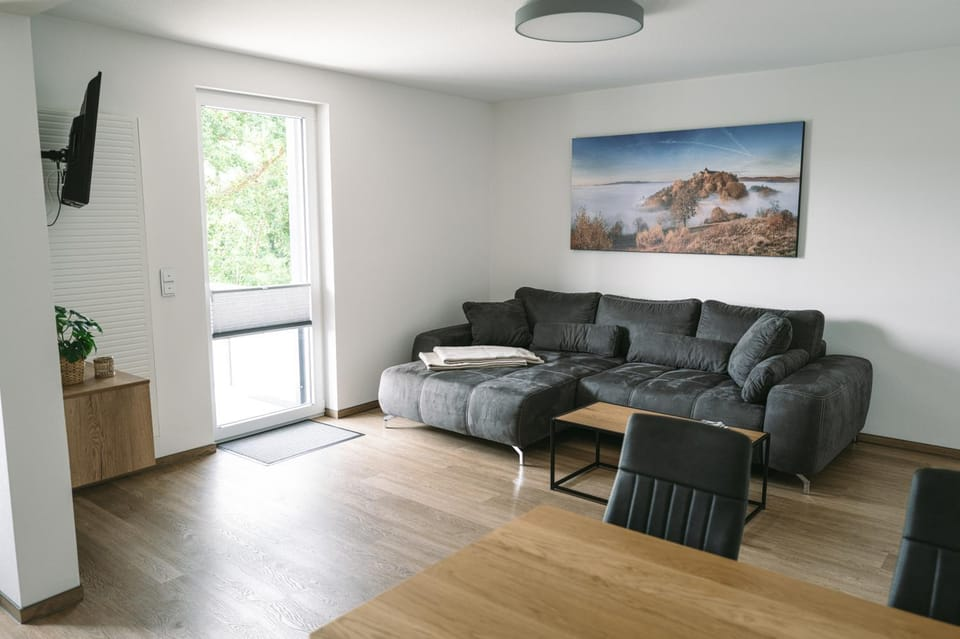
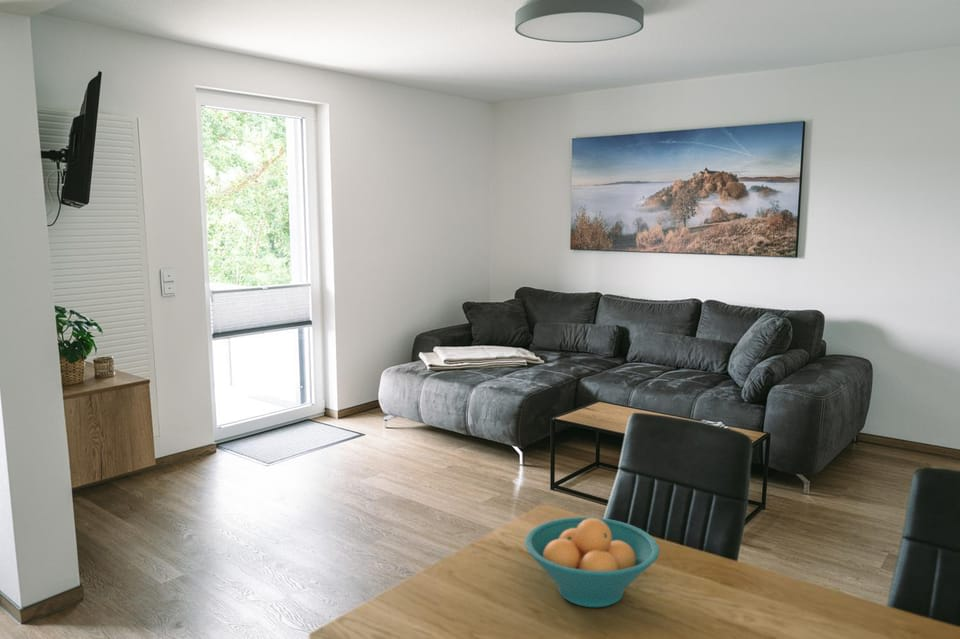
+ fruit bowl (591, 556)
